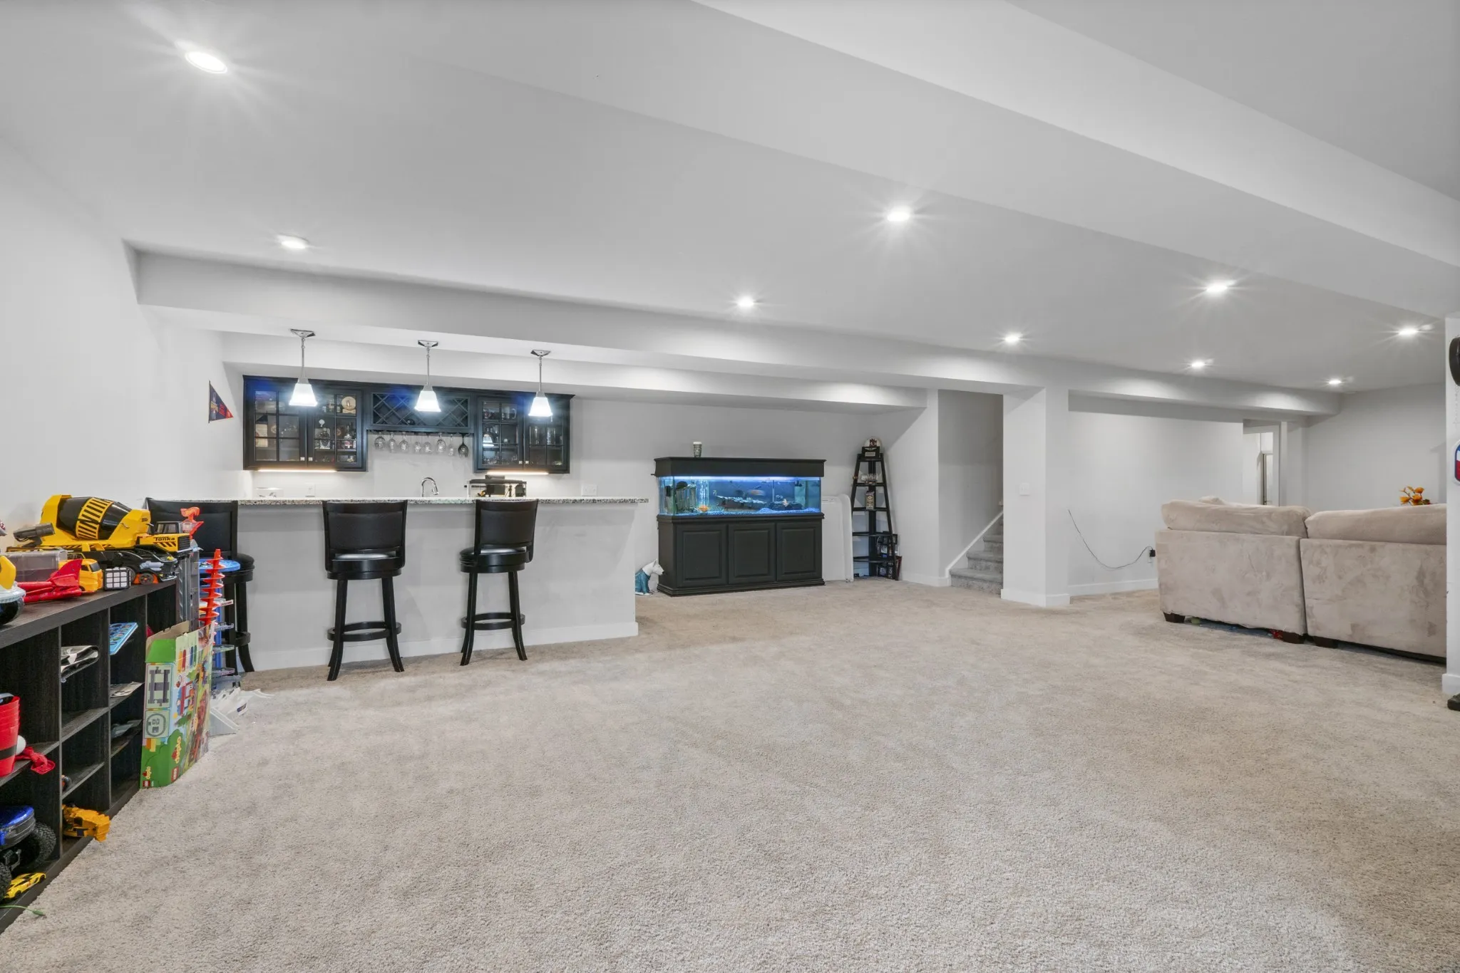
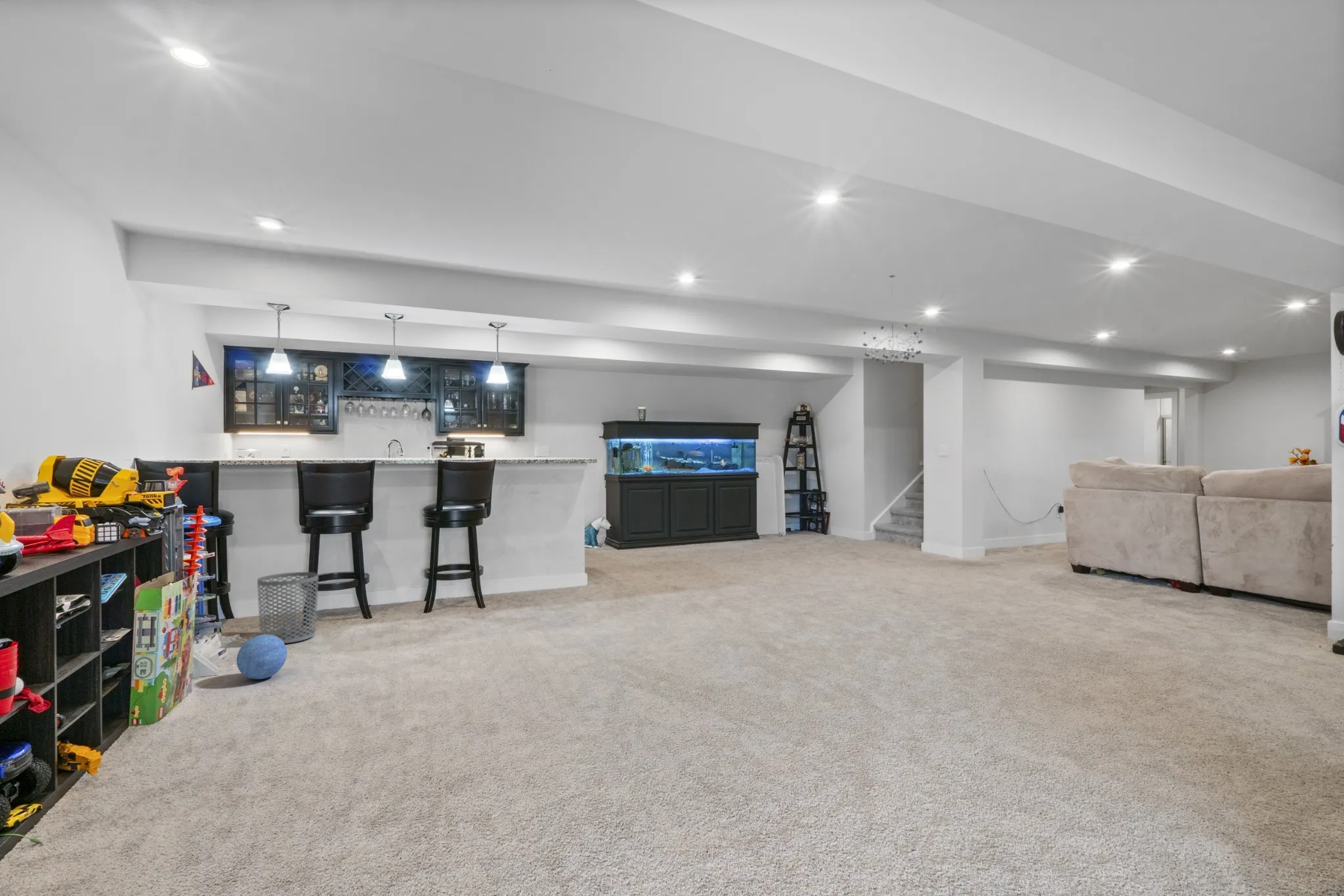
+ chandelier (892, 324)
+ ball (262, 657)
+ waste bin (288, 607)
